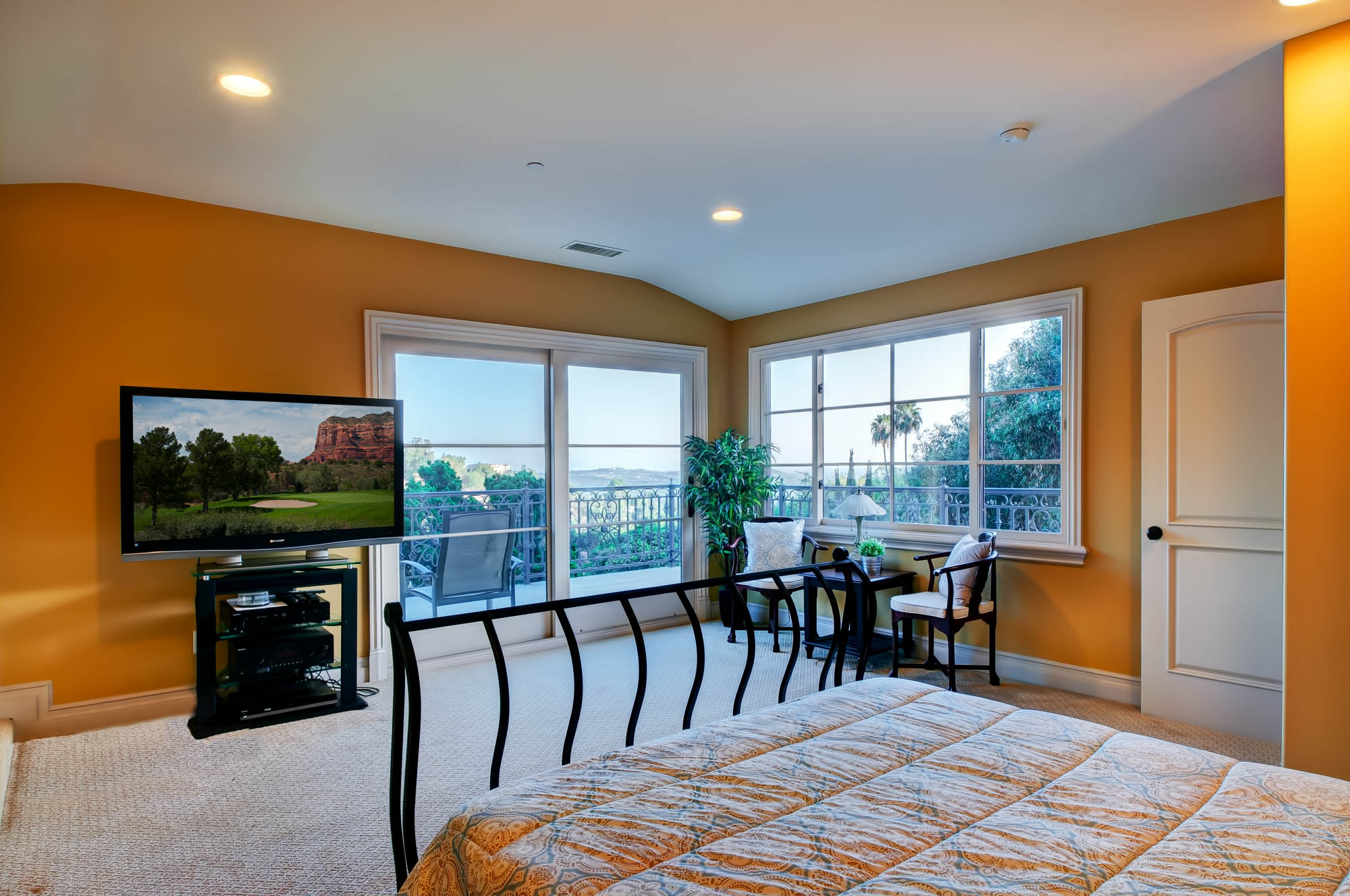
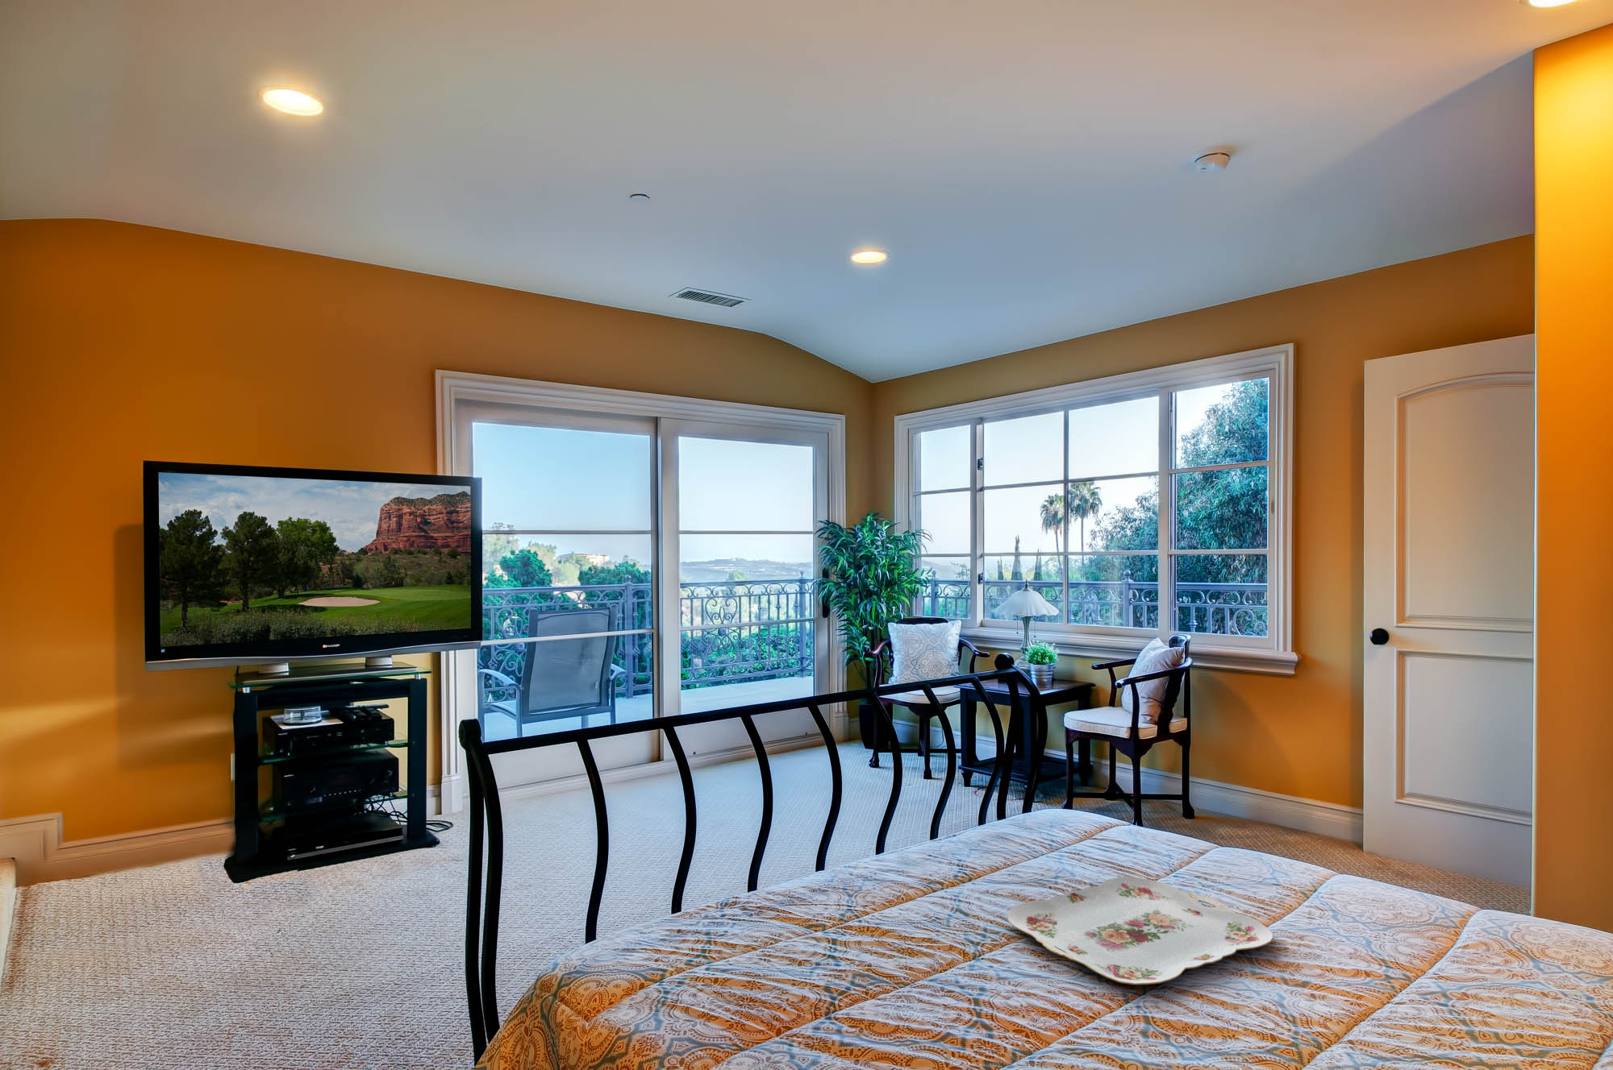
+ serving tray (1136, 927)
